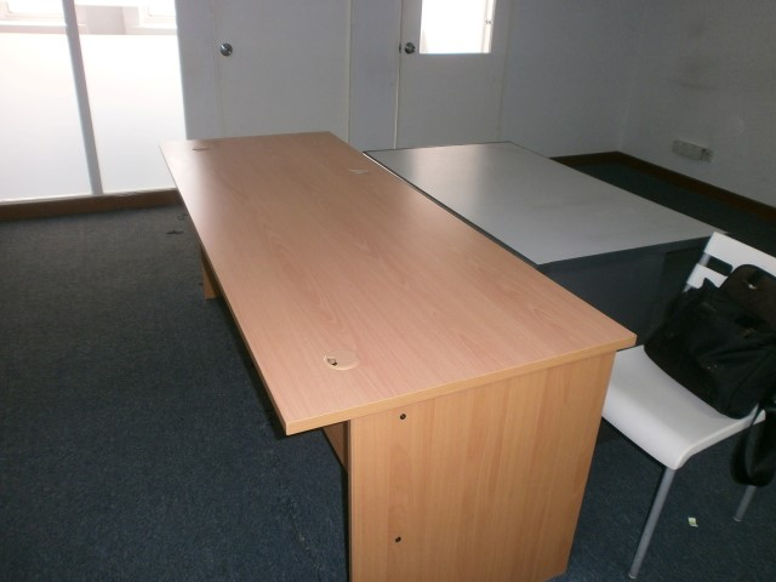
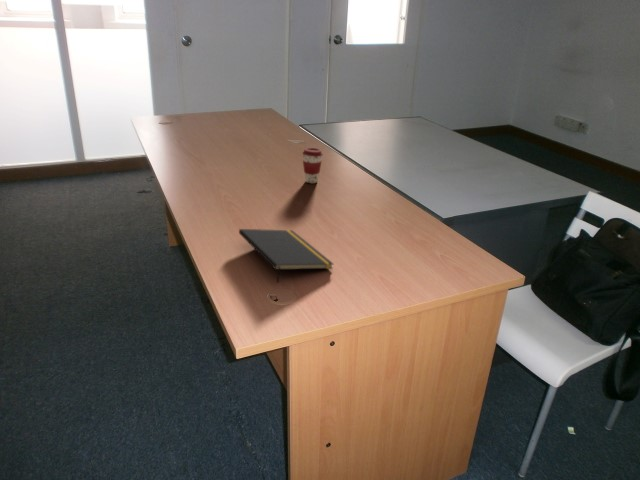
+ coffee cup (312, 165)
+ notepad (284, 248)
